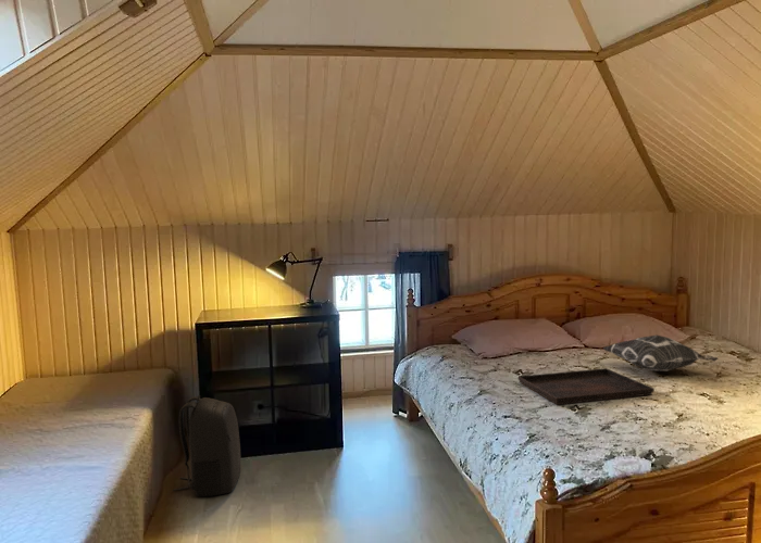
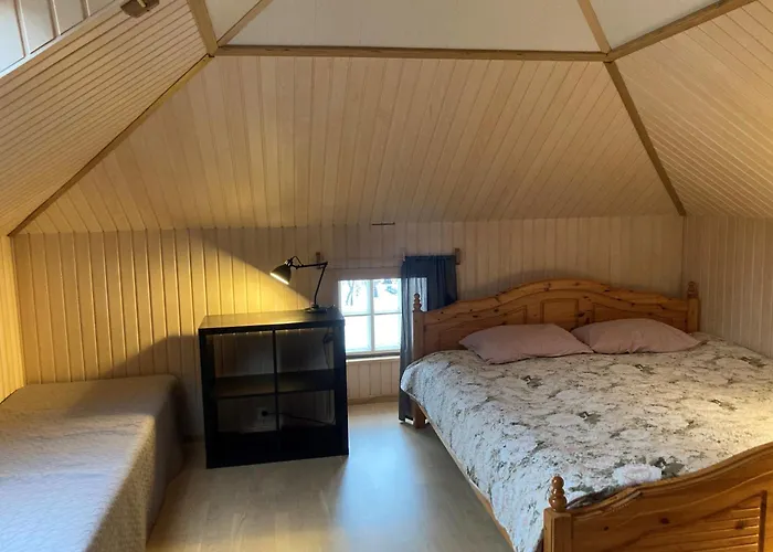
- serving tray (583, 384)
- decorative pillow (658, 353)
- backpack (205, 439)
